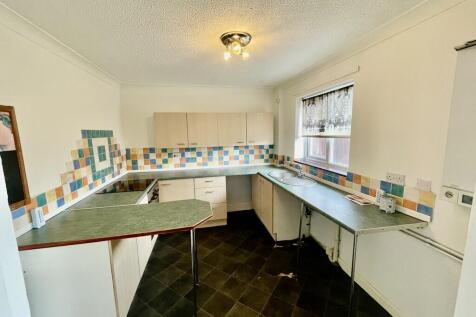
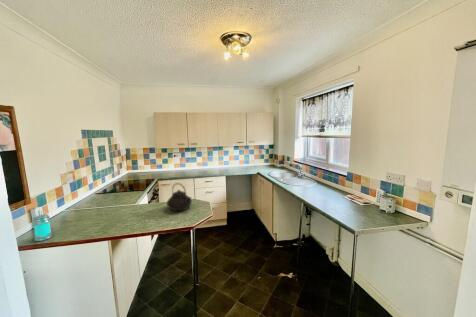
+ teapot (180, 196)
+ jar (42, 226)
